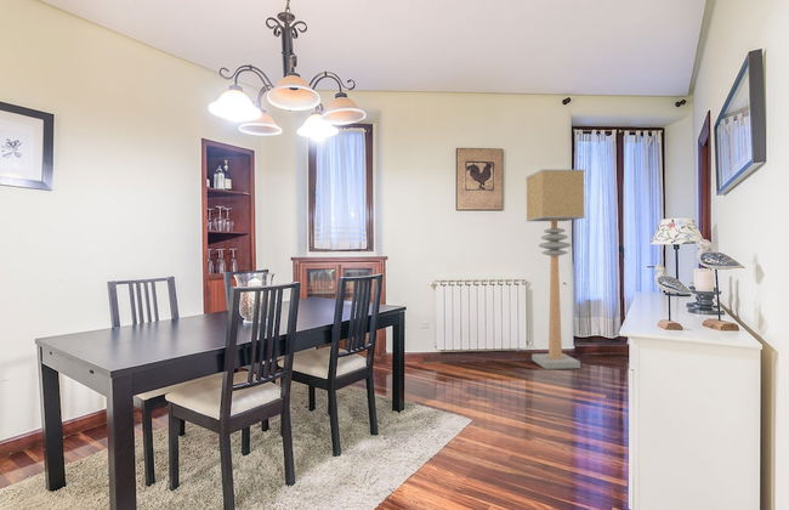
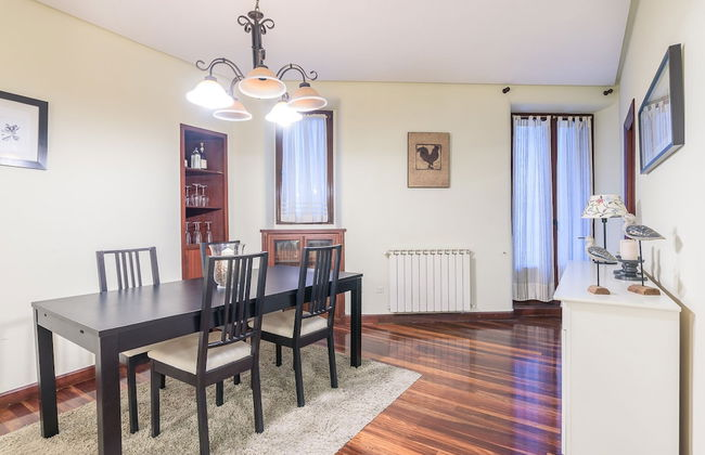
- floor lamp (554, 268)
